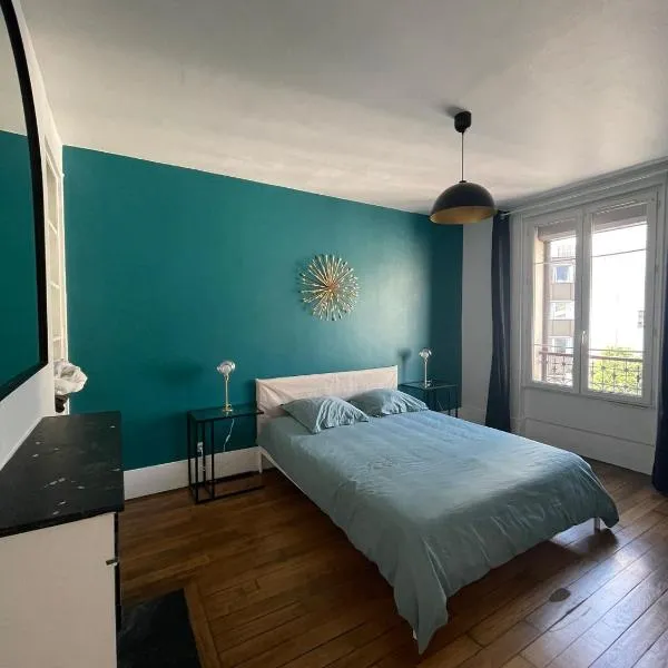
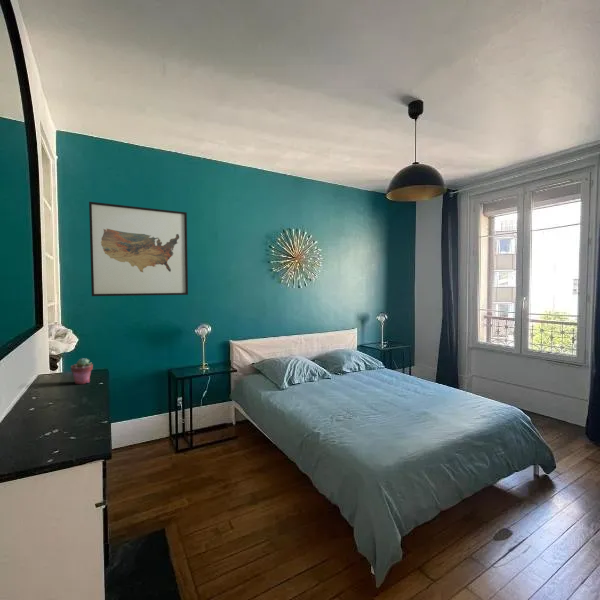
+ wall art (141, 251)
+ potted succulent (82, 370)
